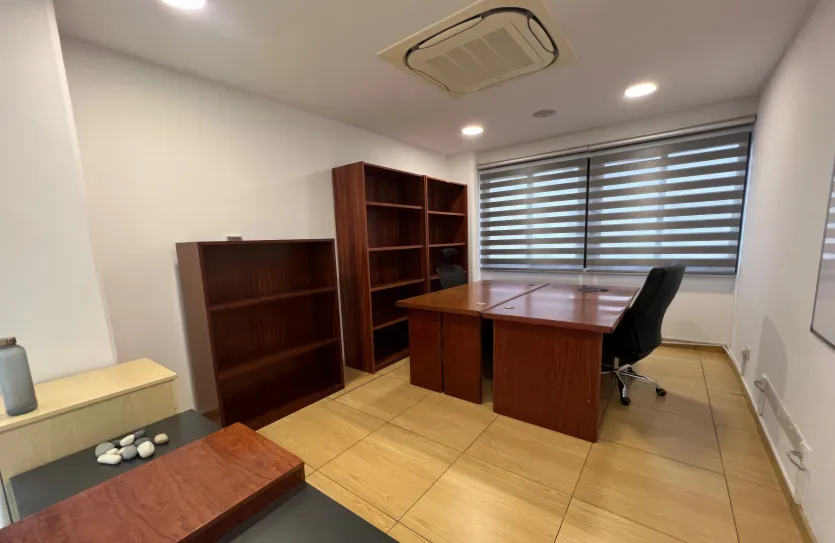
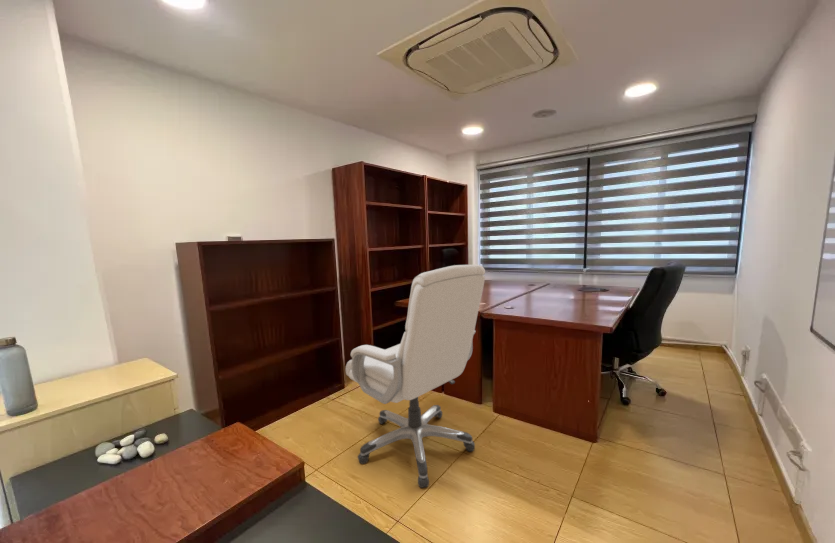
+ chair (412, 356)
